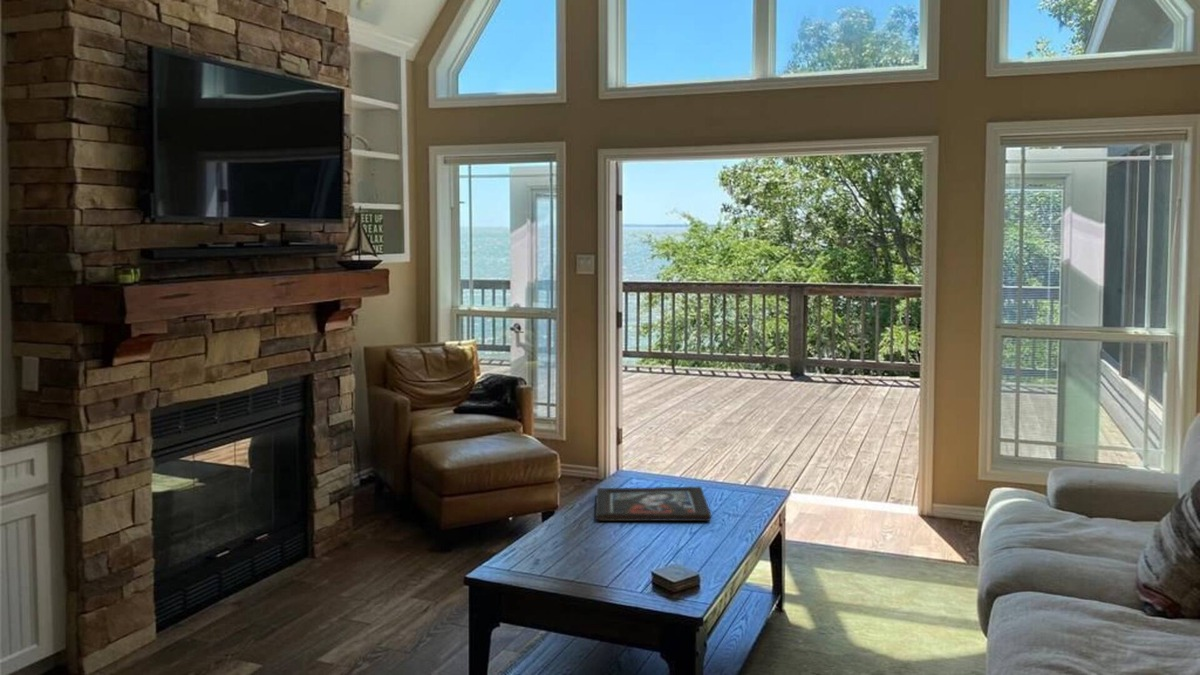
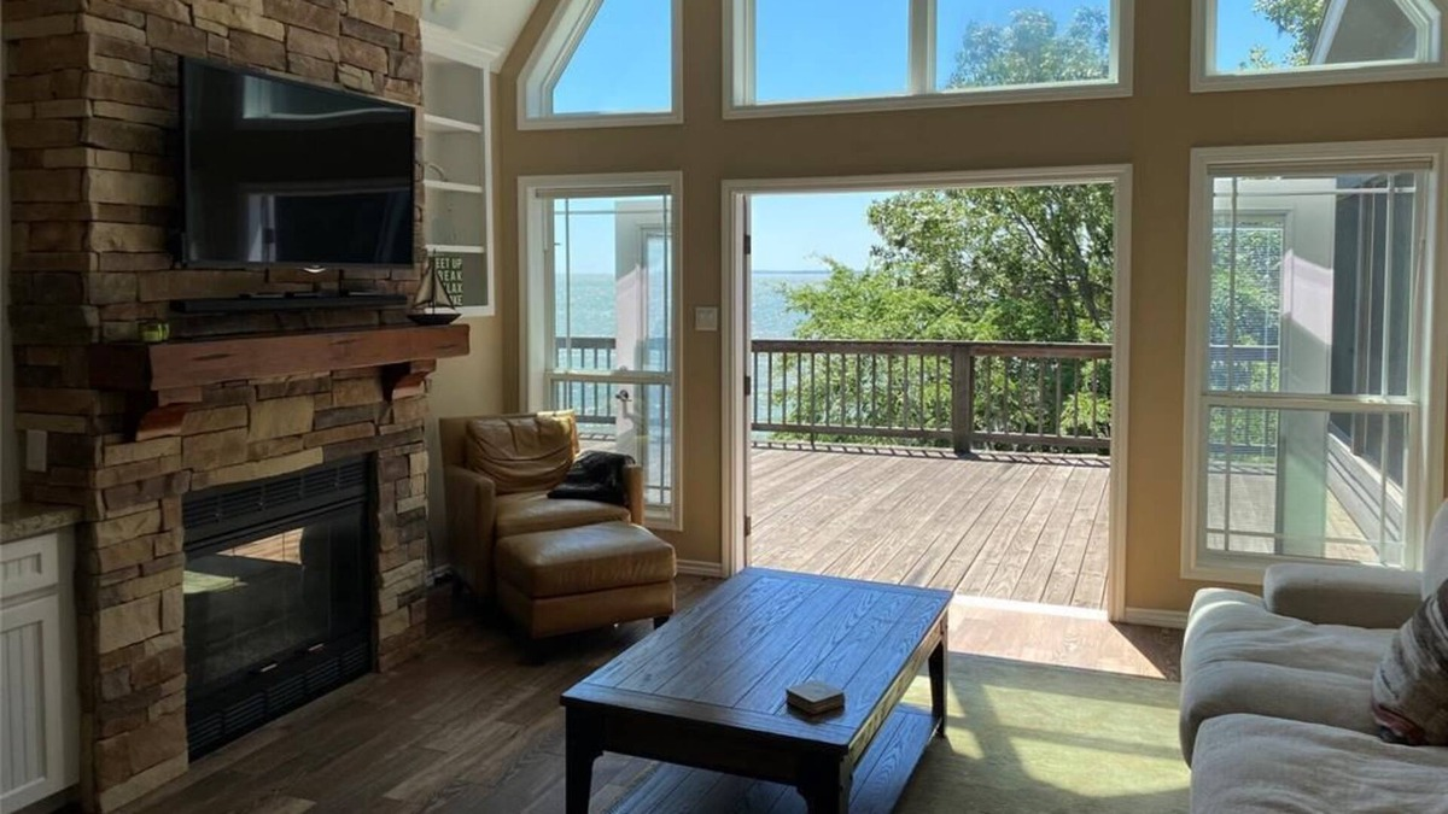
- religious icon (651, 502)
